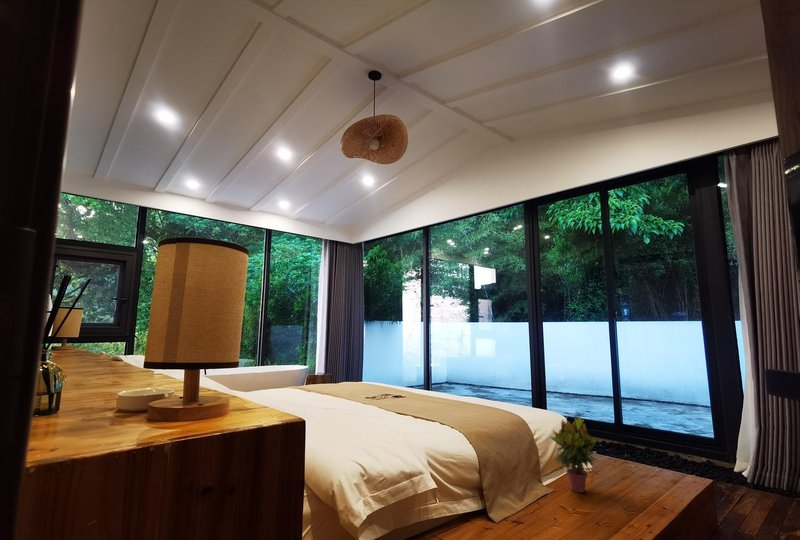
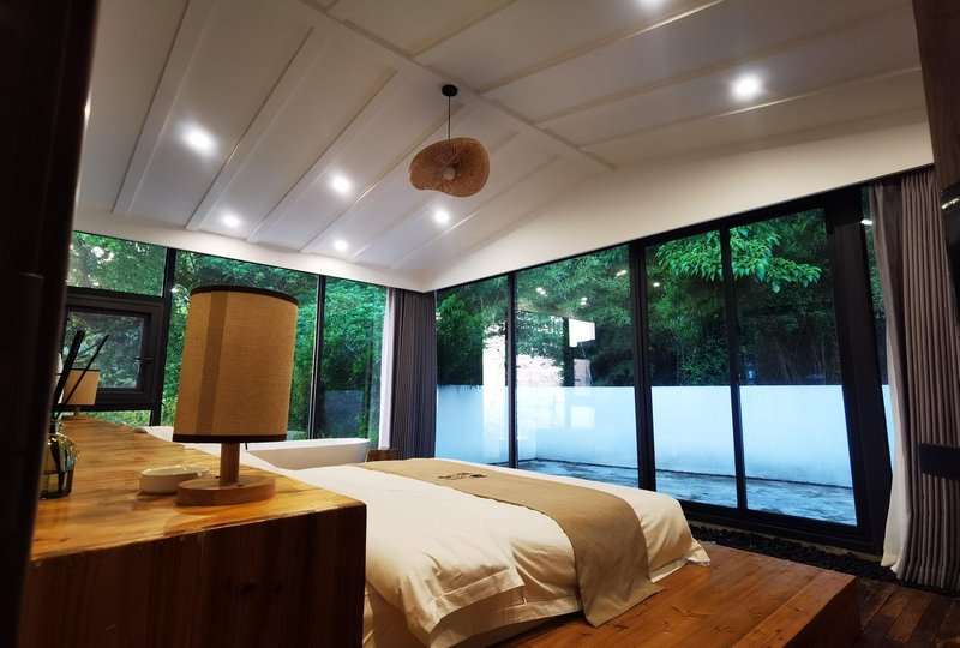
- potted plant (576, 452)
